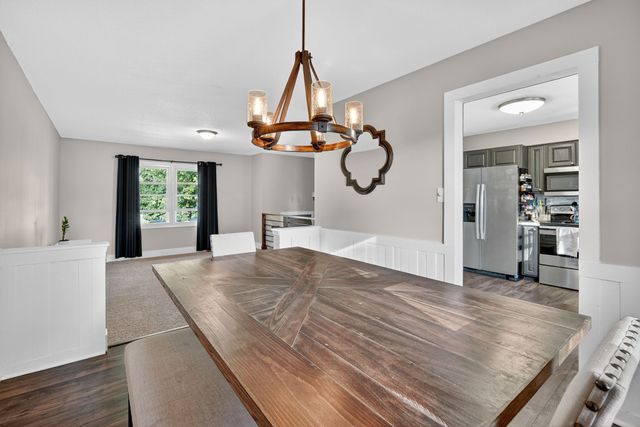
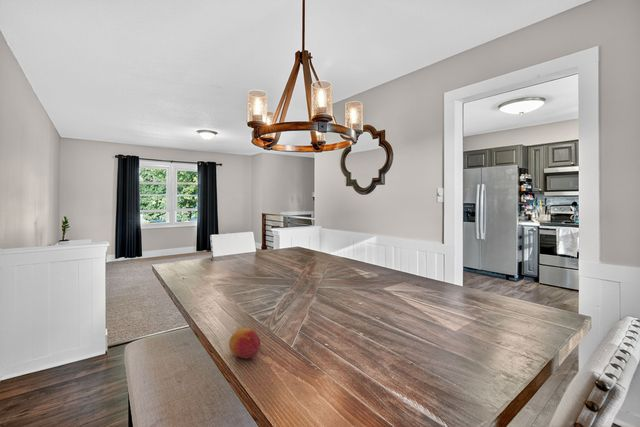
+ fruit (243, 342)
